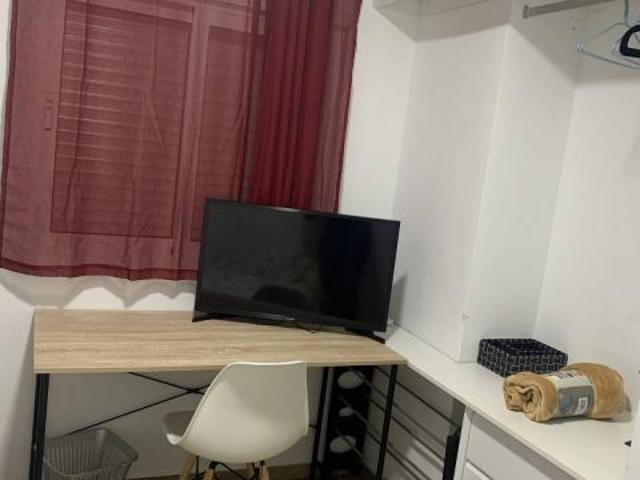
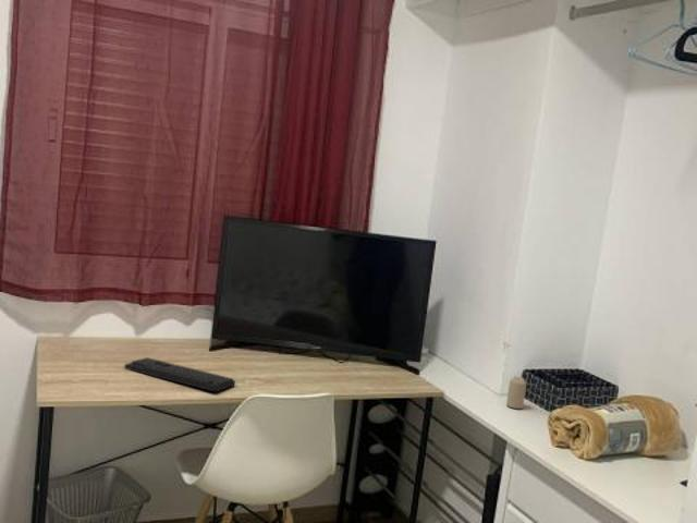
+ candle (516, 391)
+ keyboard (179, 373)
